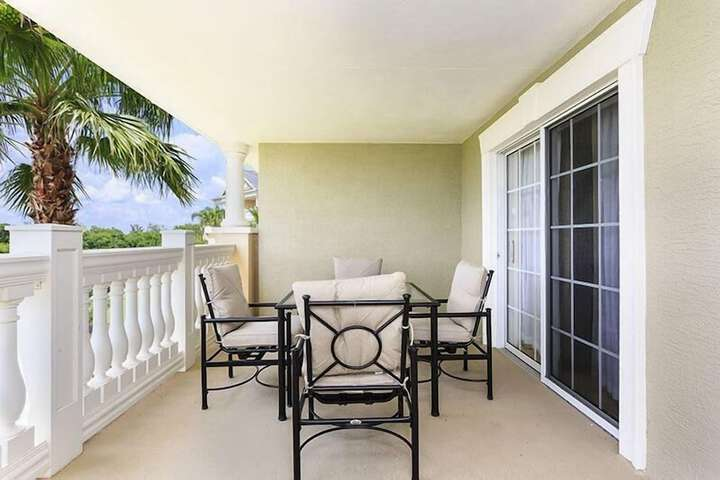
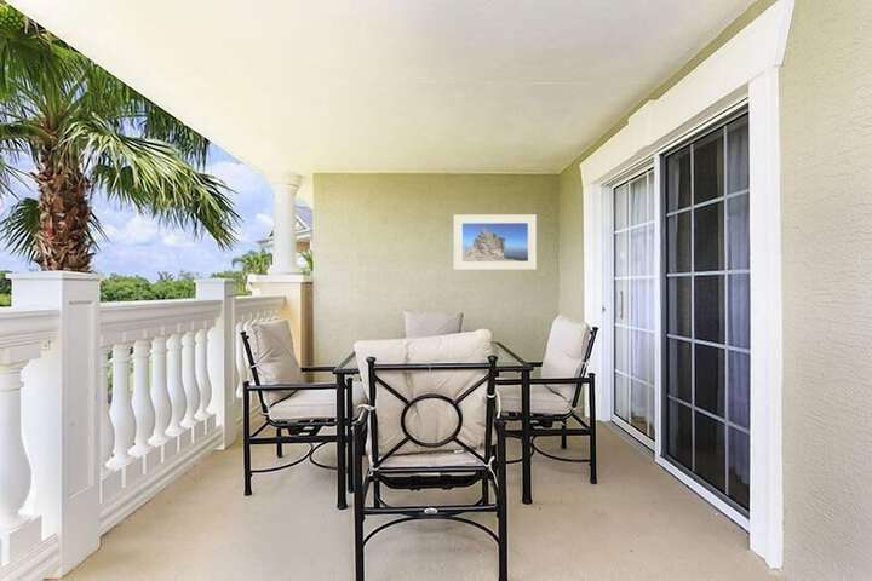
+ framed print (494, 242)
